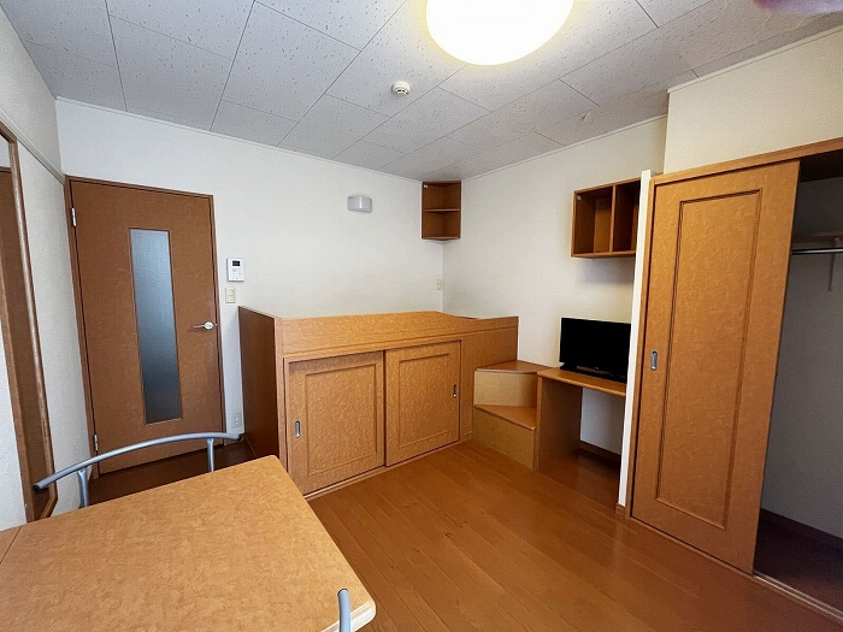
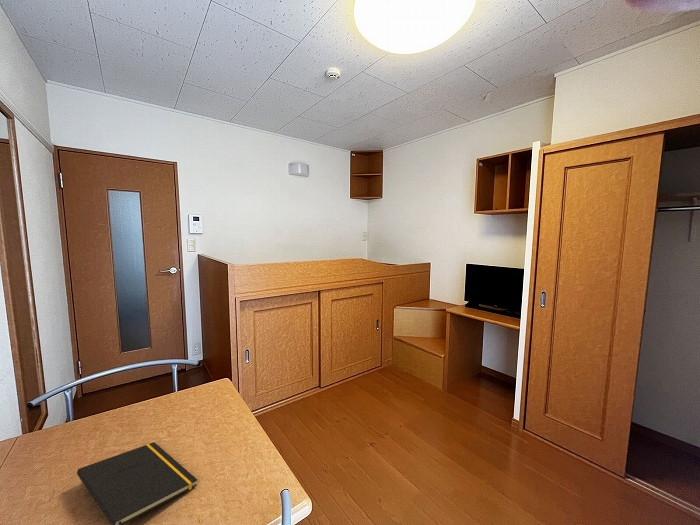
+ notepad (137, 477)
